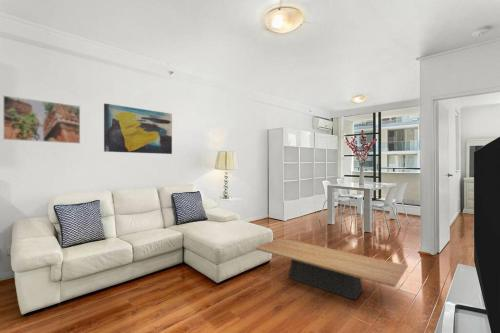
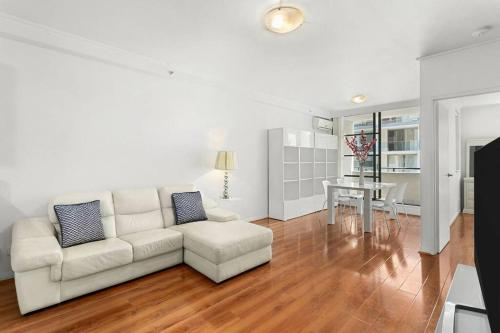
- wall art (140, 131)
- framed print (44, 121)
- coffee table (323, 269)
